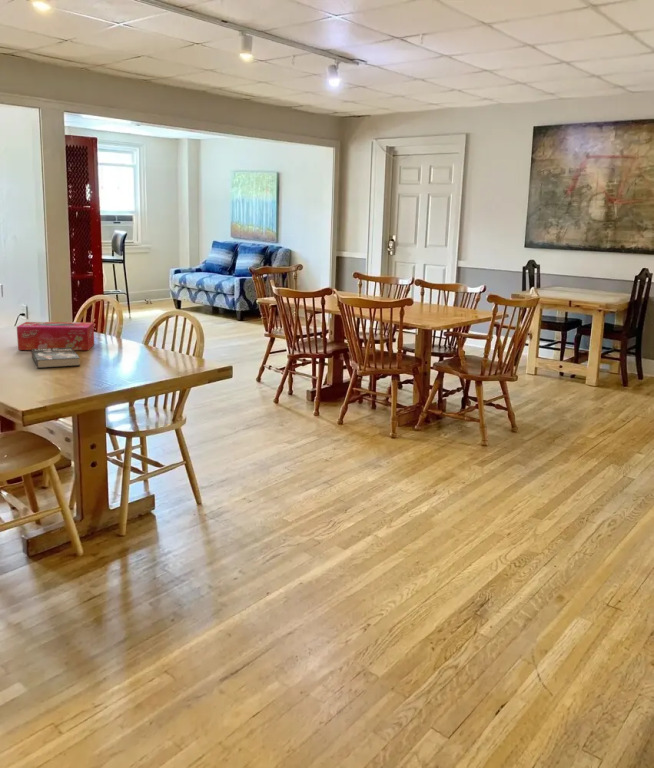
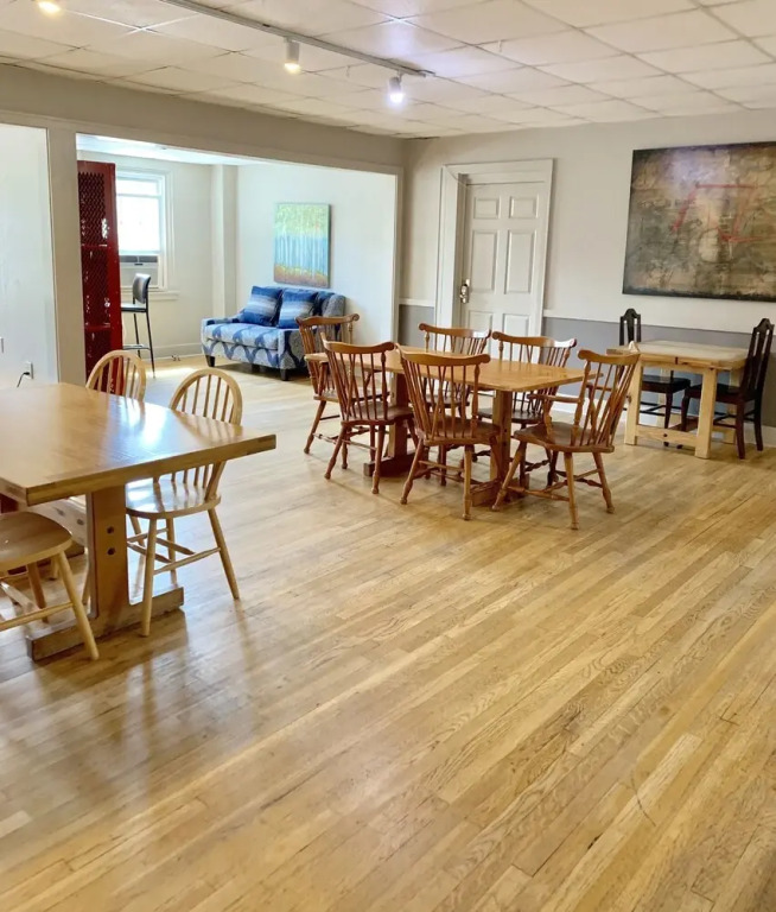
- tissue box (56, 335)
- book (55, 357)
